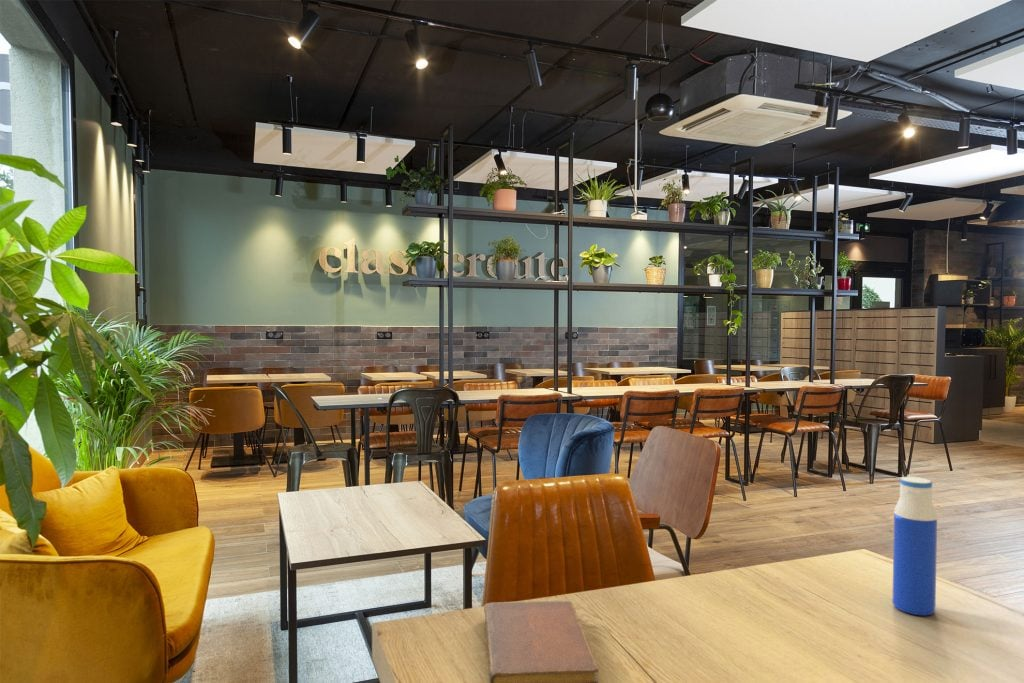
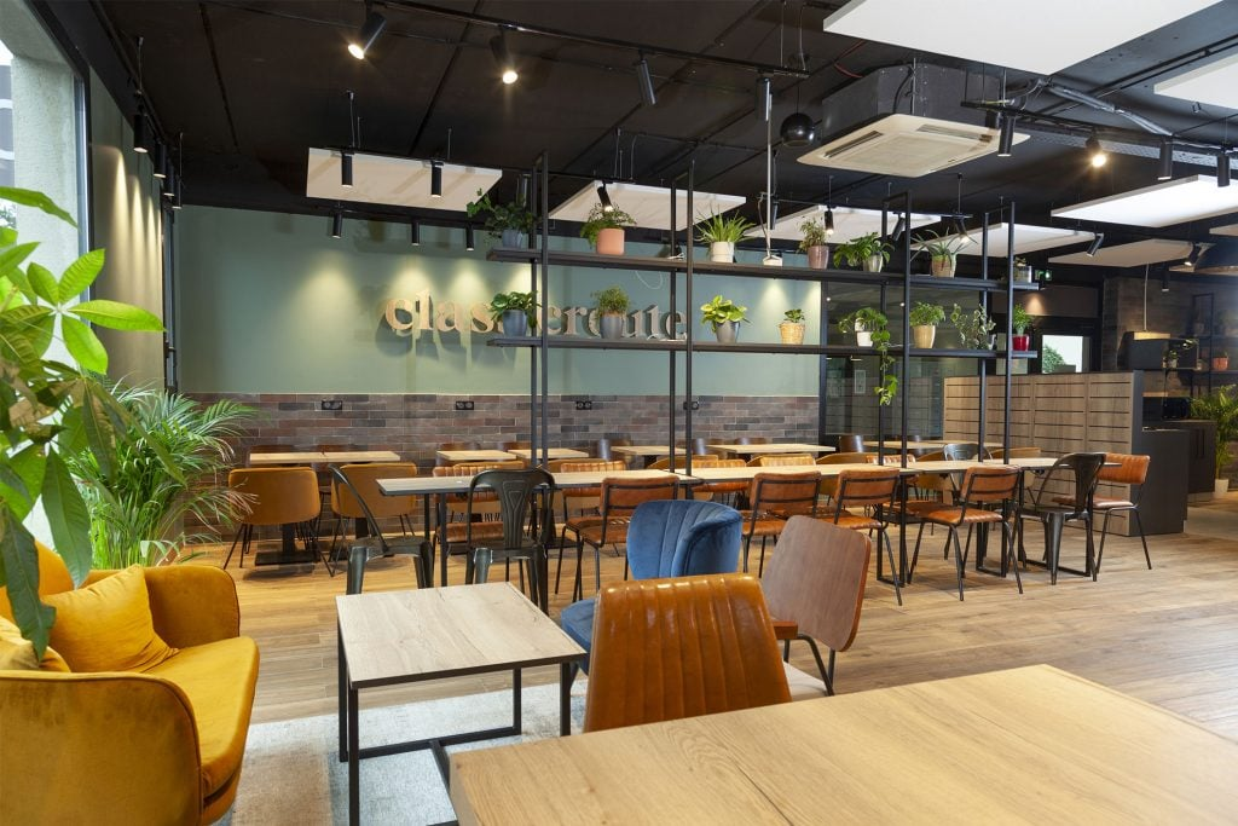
- notebook (535, 640)
- water bottle (914, 544)
